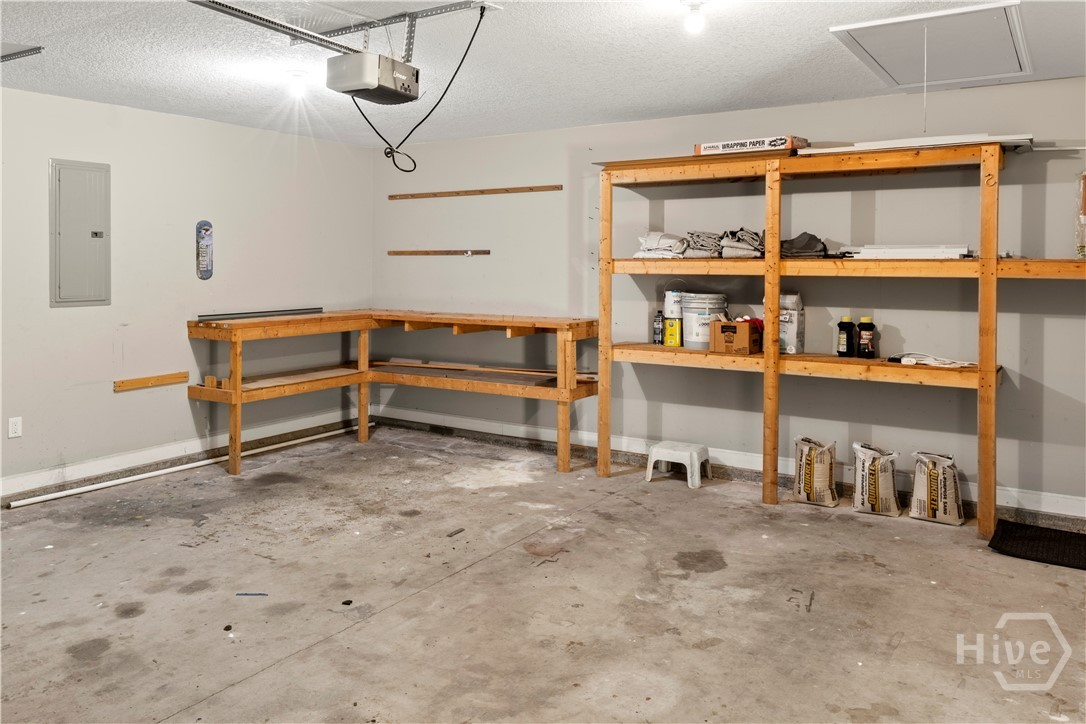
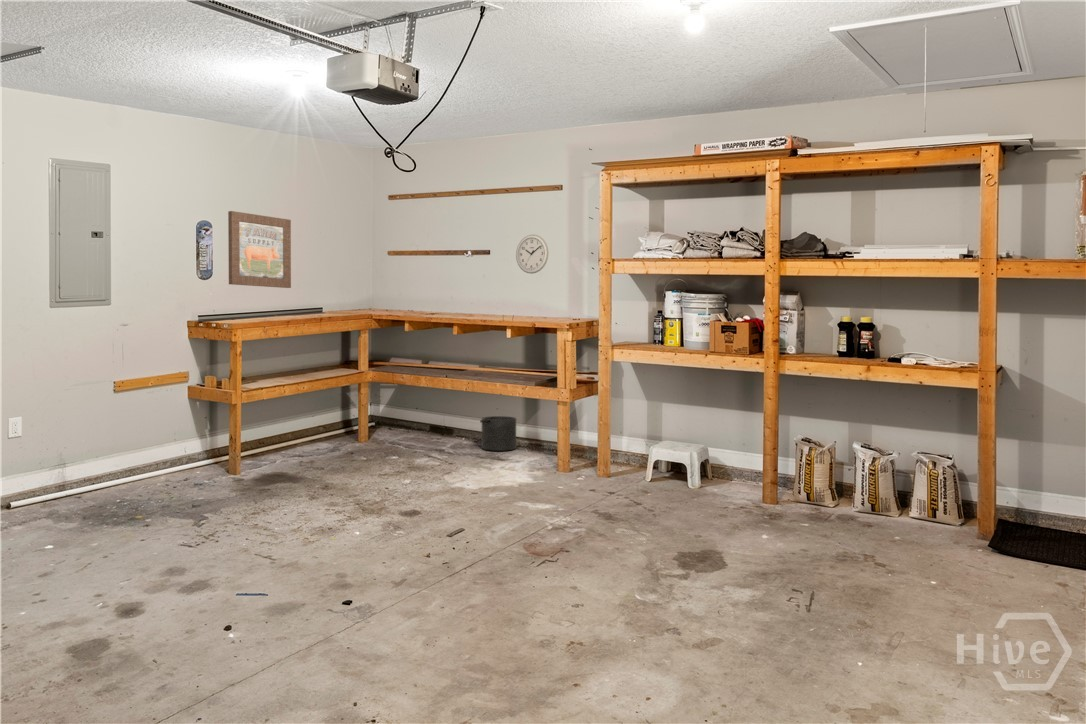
+ wall clock (531, 254)
+ wall art (260, 250)
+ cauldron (498, 433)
